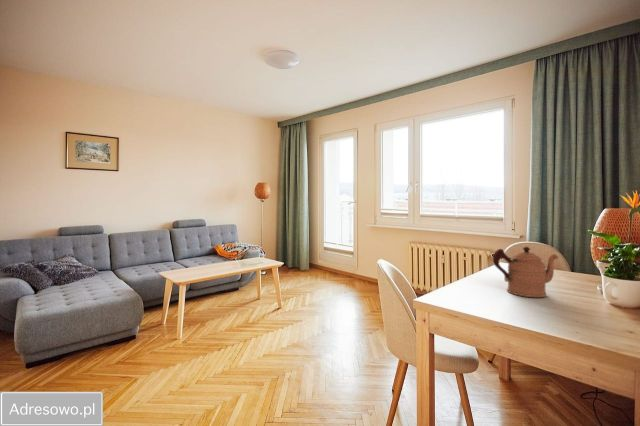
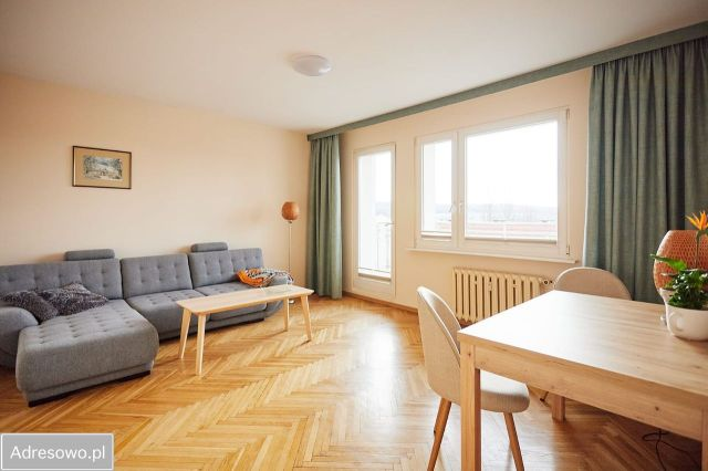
- coffeepot (525, 269)
